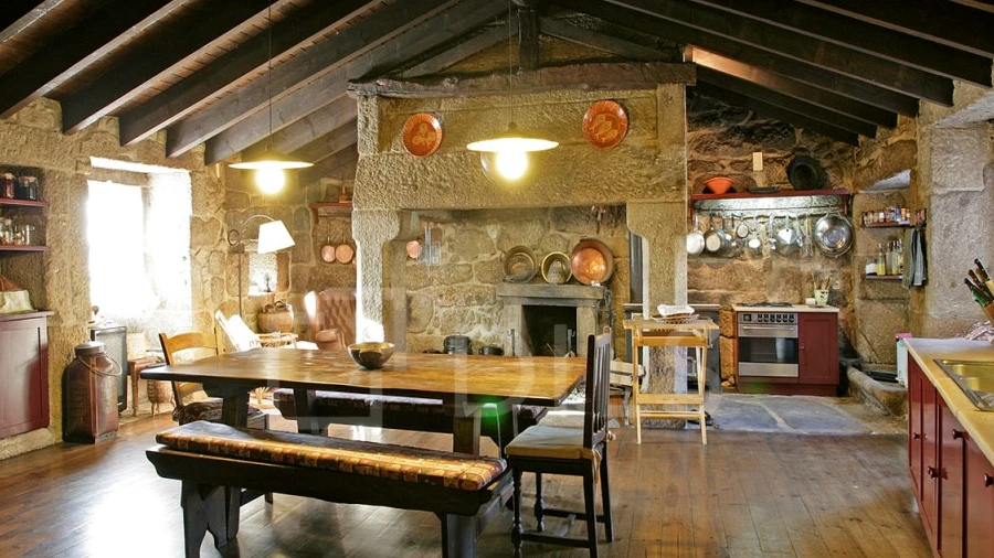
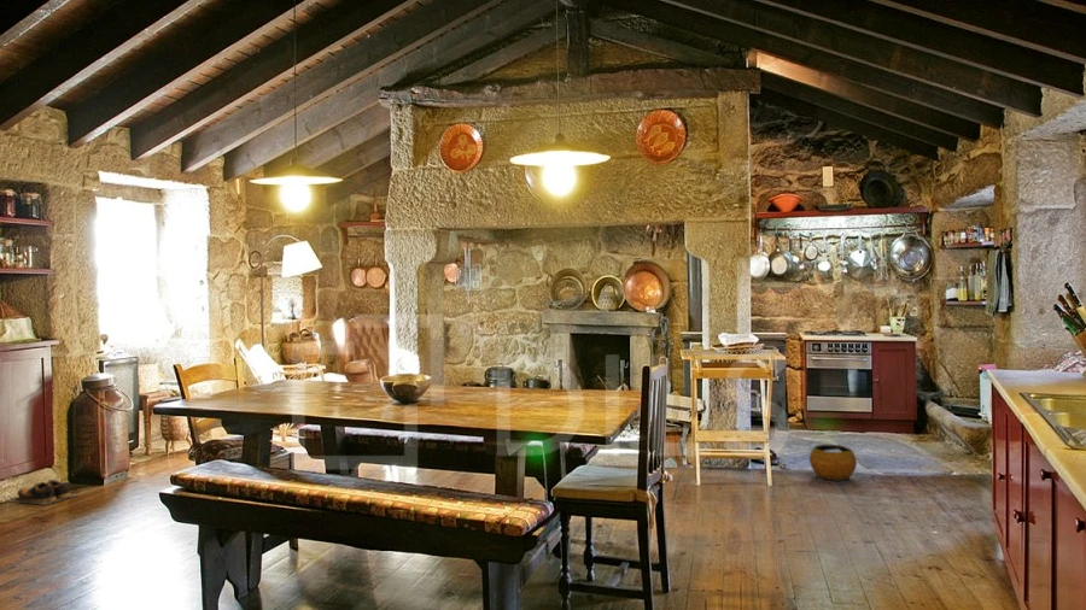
+ clay pot (828, 461)
+ shoes (43, 489)
